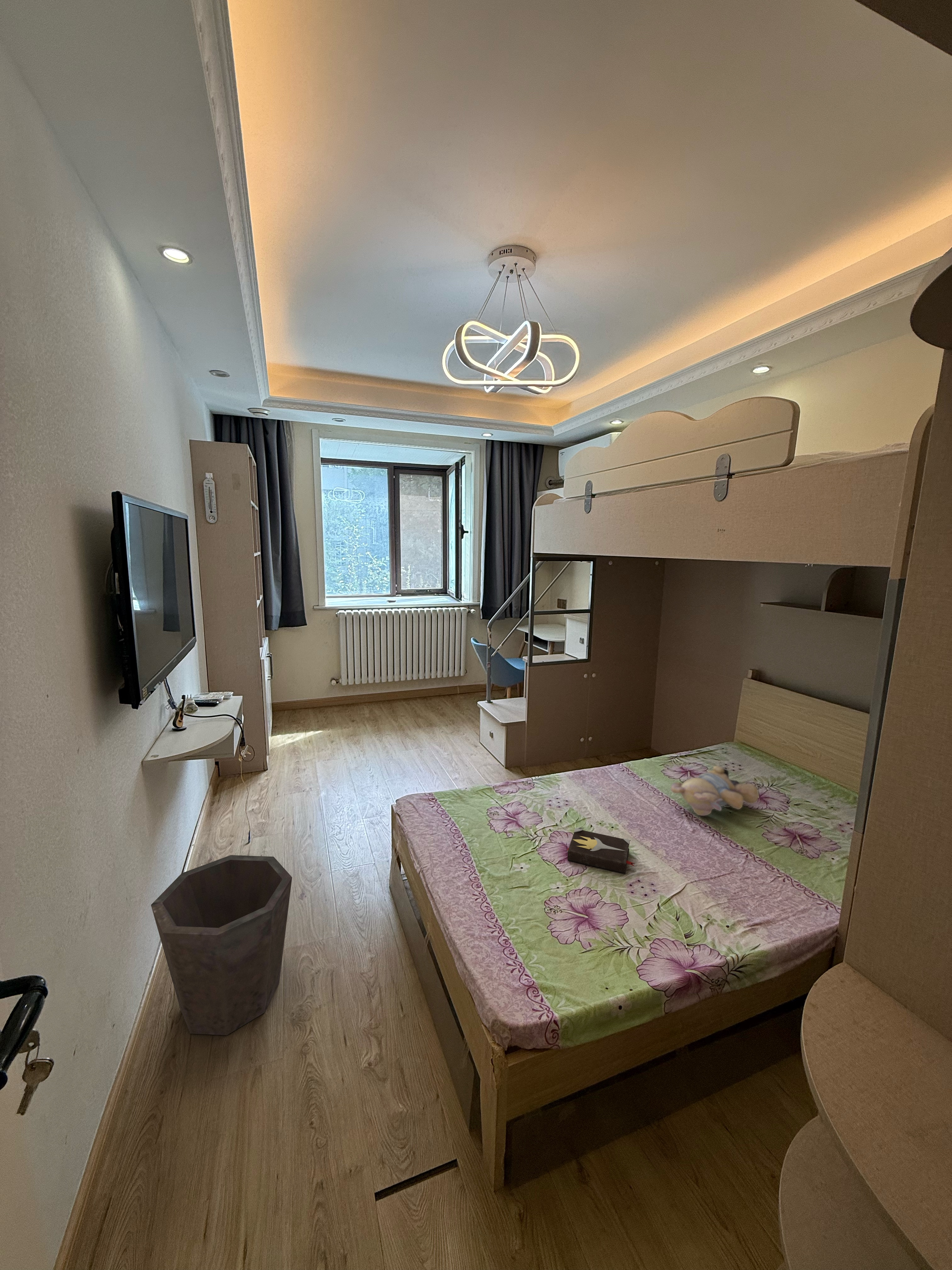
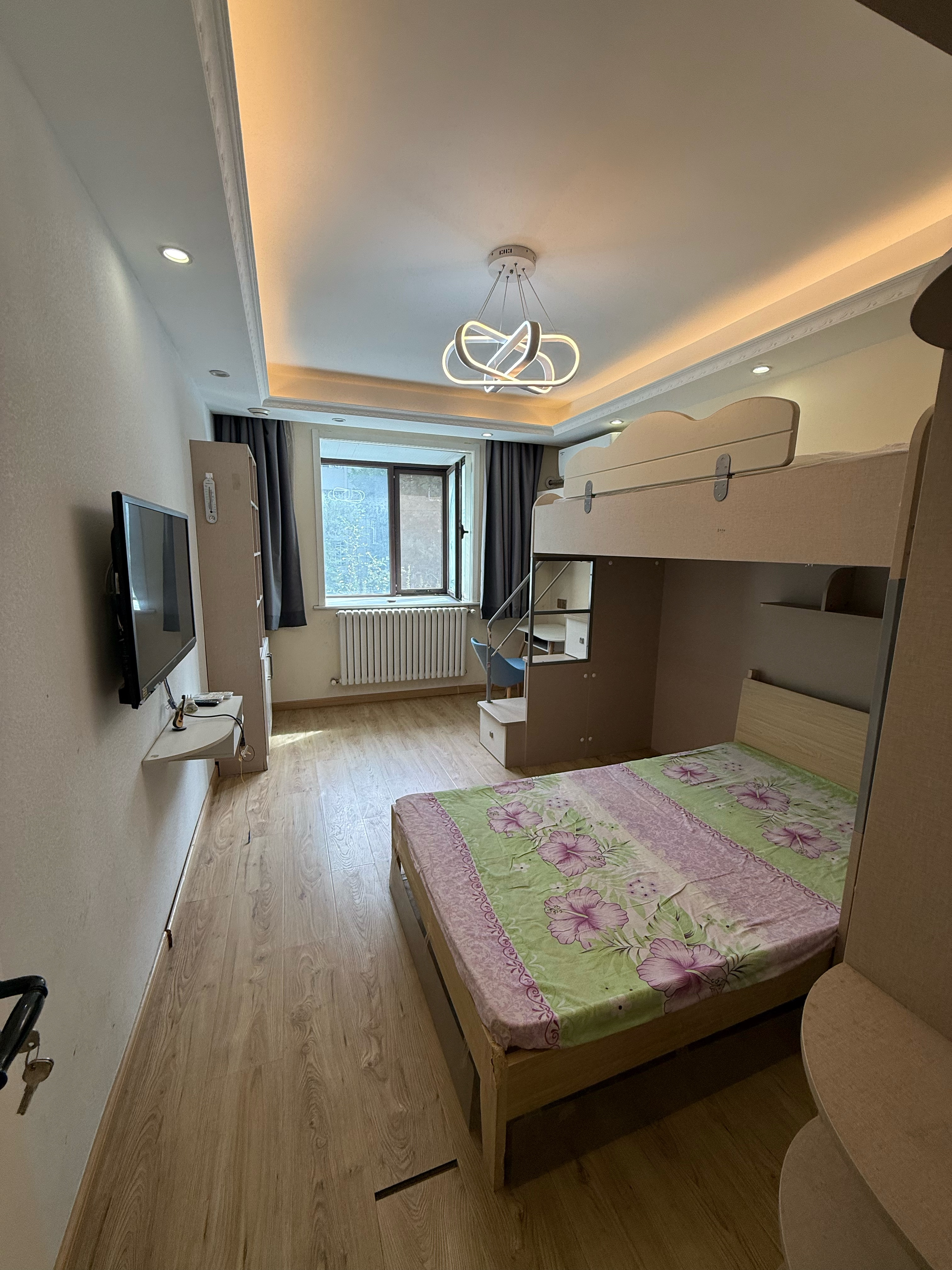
- hardback book (599, 849)
- waste bin (228, 944)
- teddy bear (713, 789)
